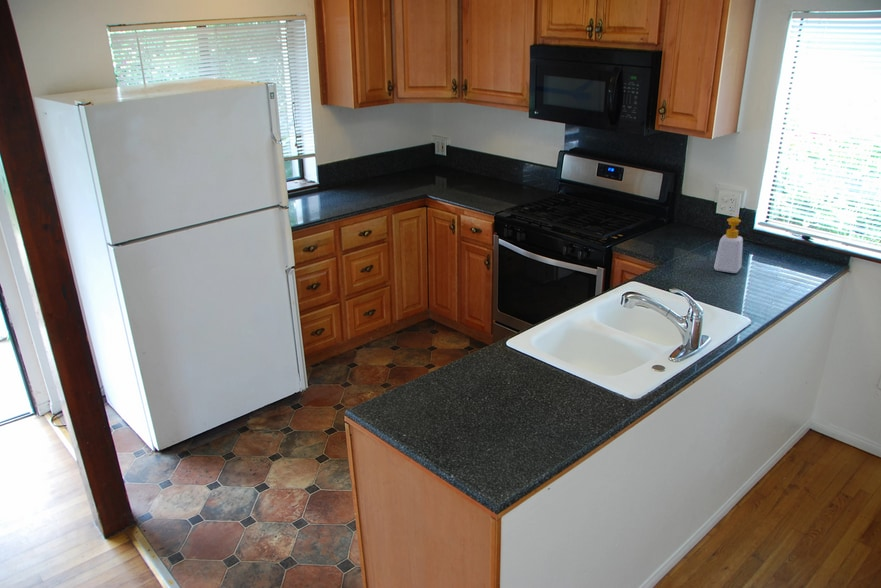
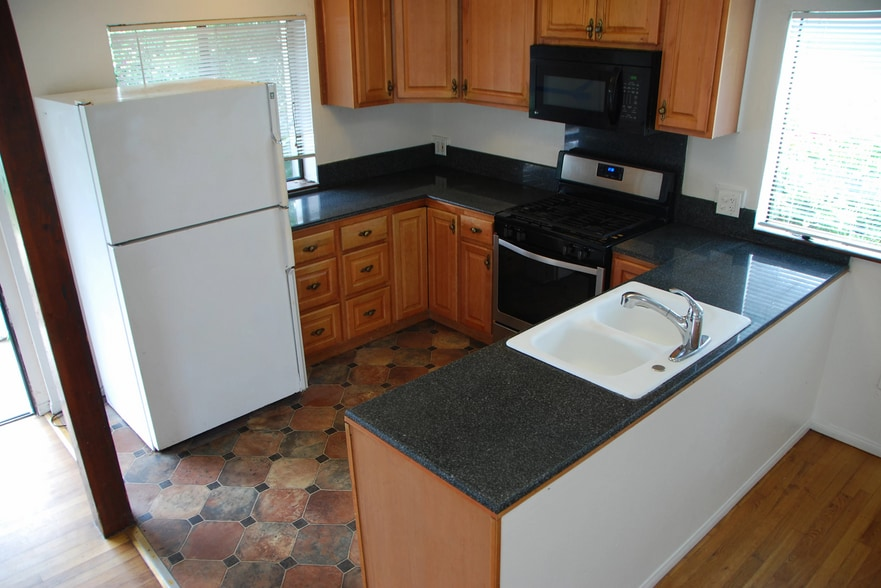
- soap bottle (731, 242)
